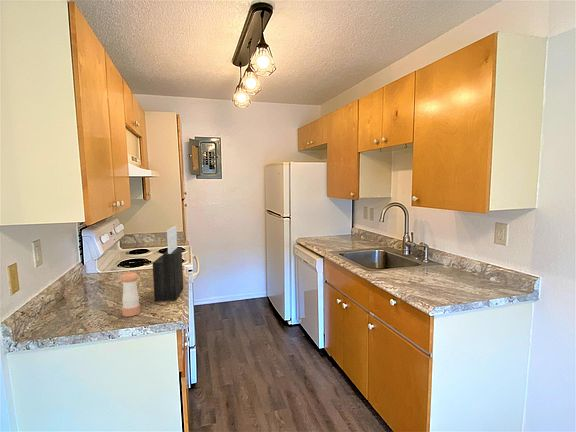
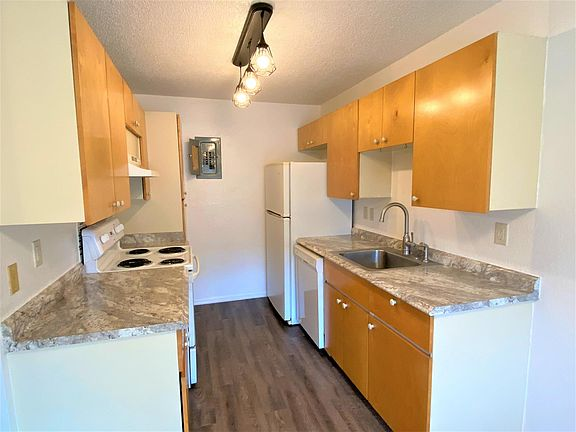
- knife block (165, 261)
- pepper shaker (130, 292)
